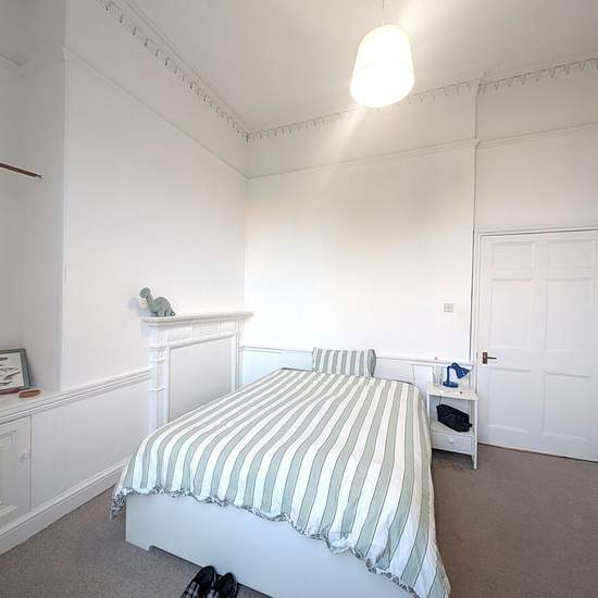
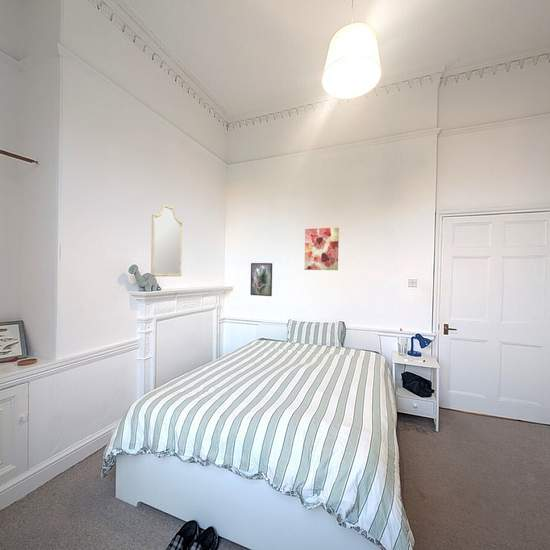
+ wall art (321, 249)
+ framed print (261, 279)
+ home mirror (168, 241)
